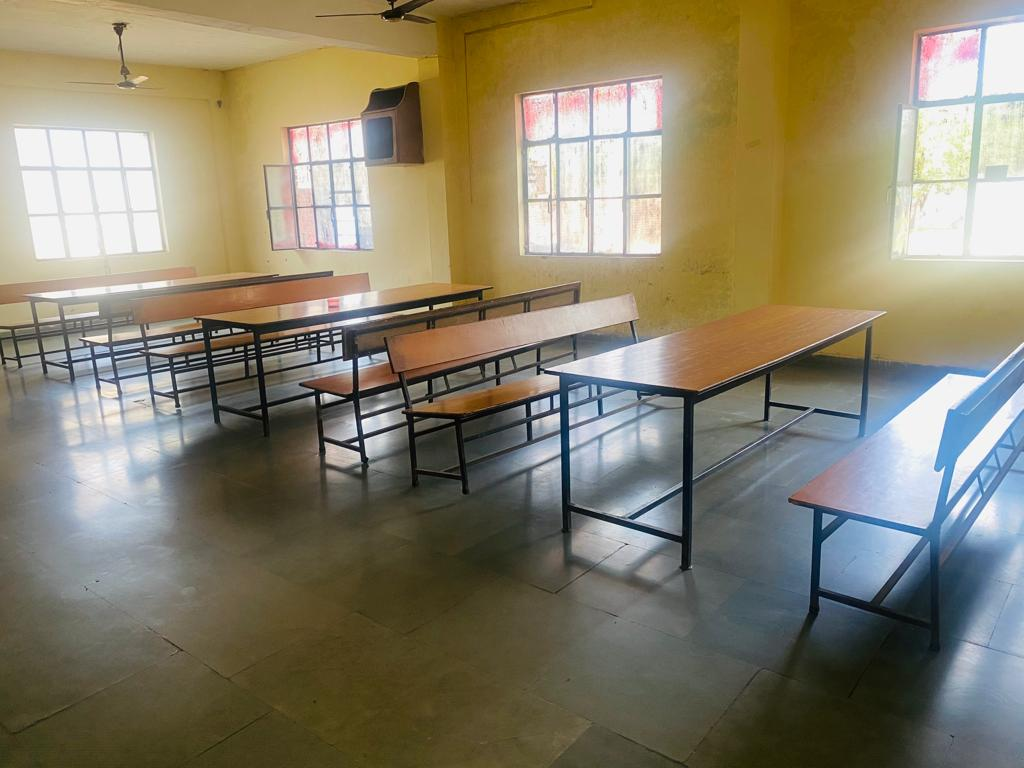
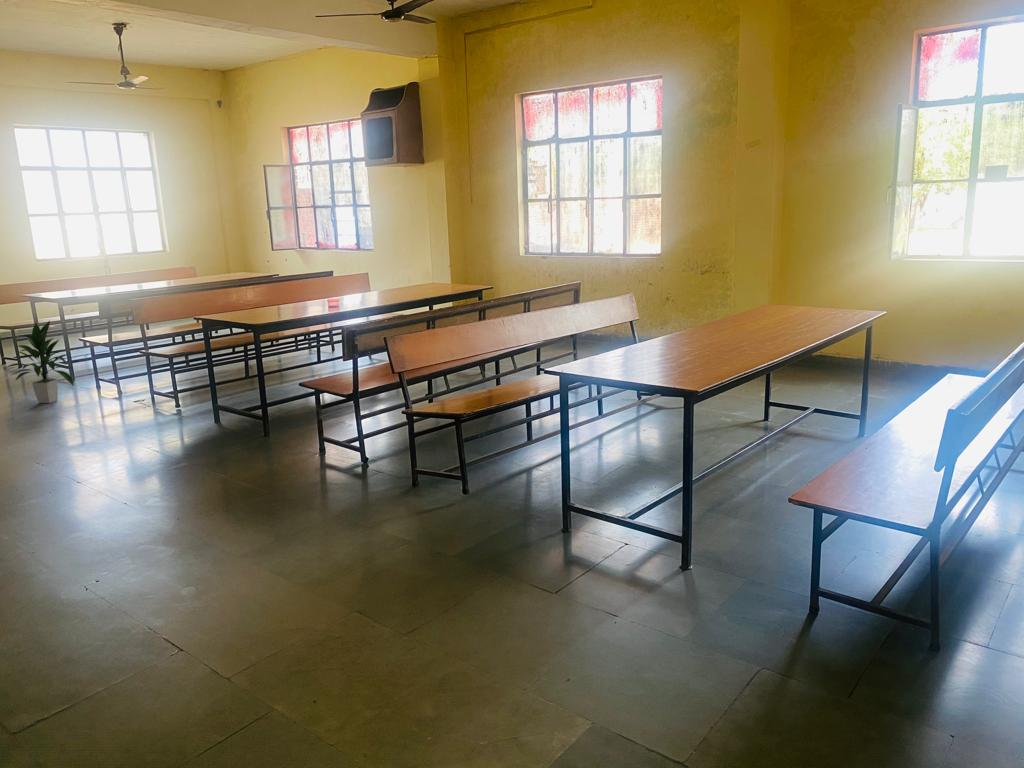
+ indoor plant (42, 362)
